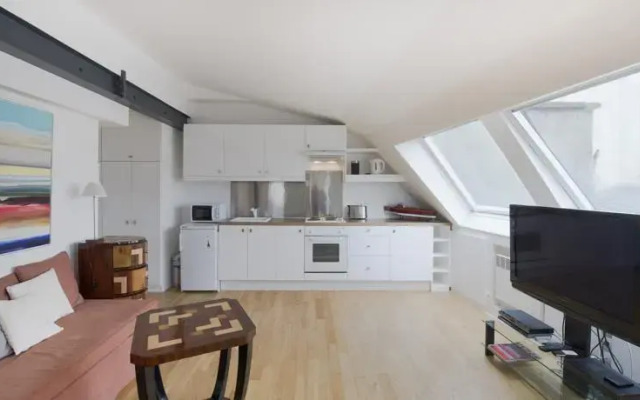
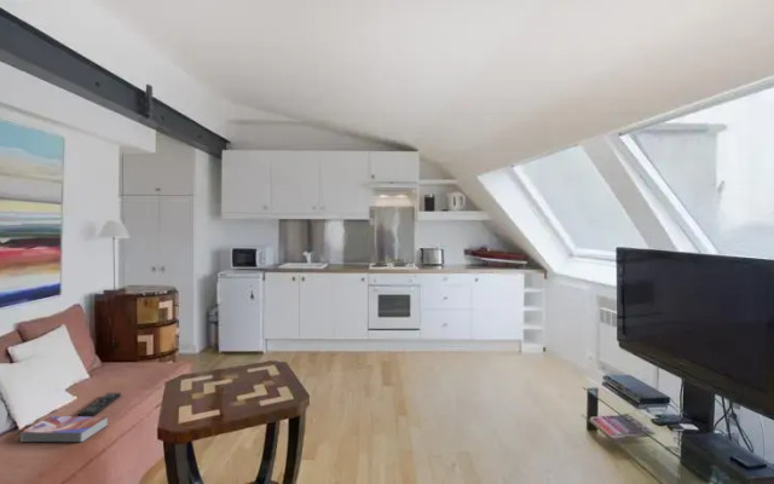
+ remote control (100, 403)
+ textbook (65, 428)
